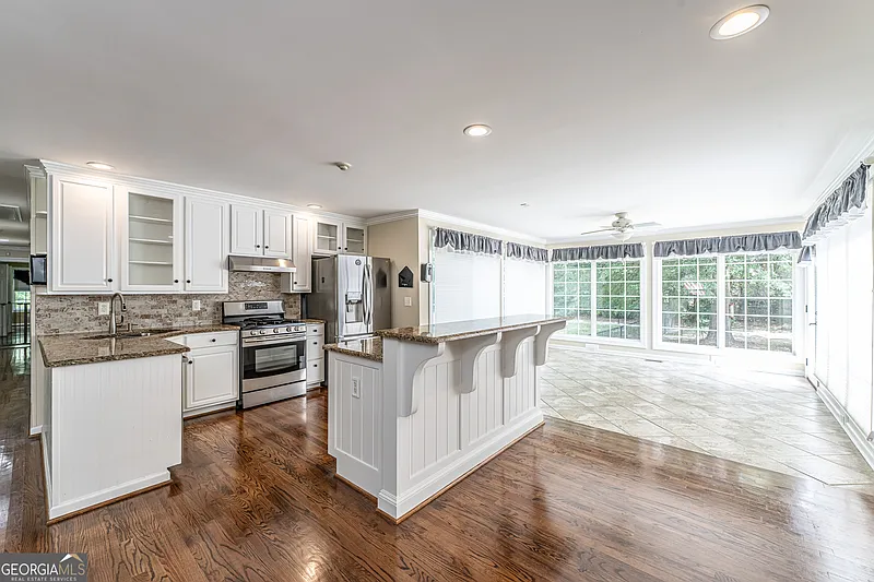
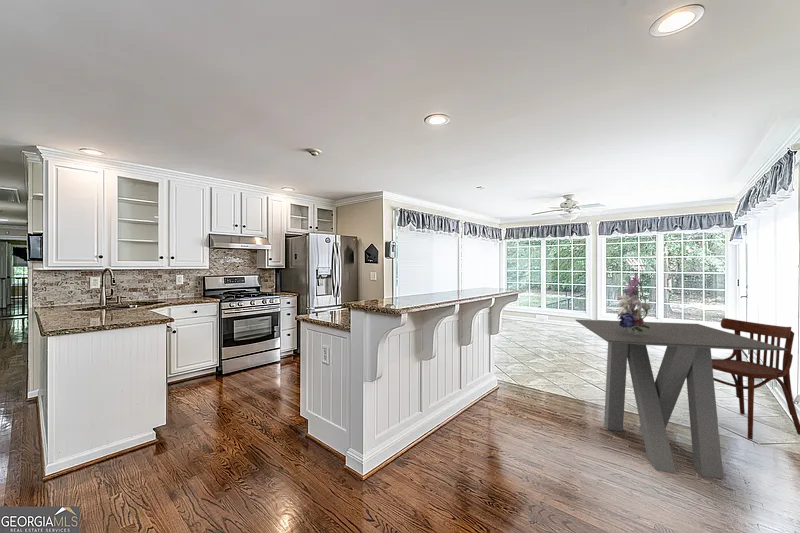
+ dining table (658, 389)
+ dining chair (745, 374)
+ bouquet (640, 297)
